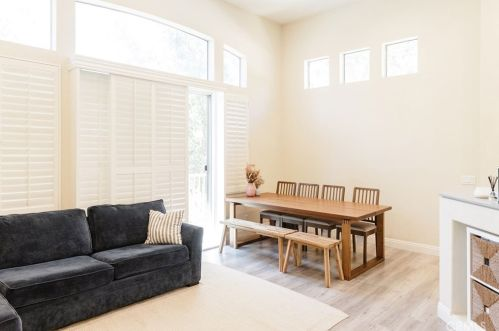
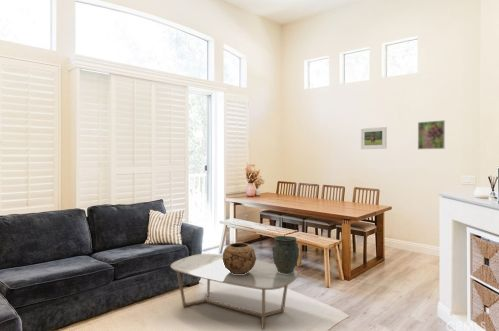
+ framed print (373, 138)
+ decorative bowl (239, 258)
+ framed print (431, 135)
+ vase (285, 253)
+ coffee table (232, 284)
